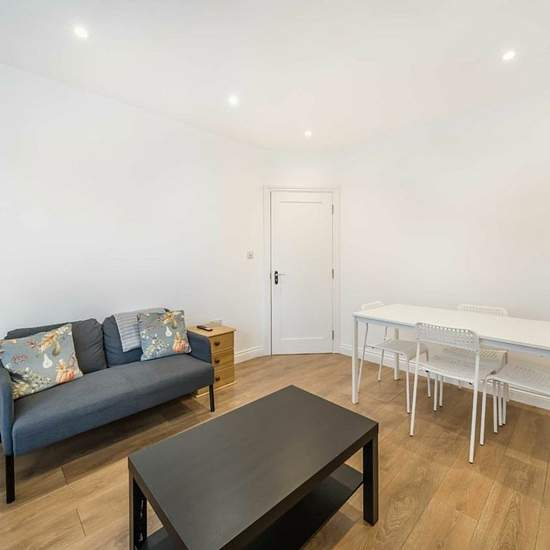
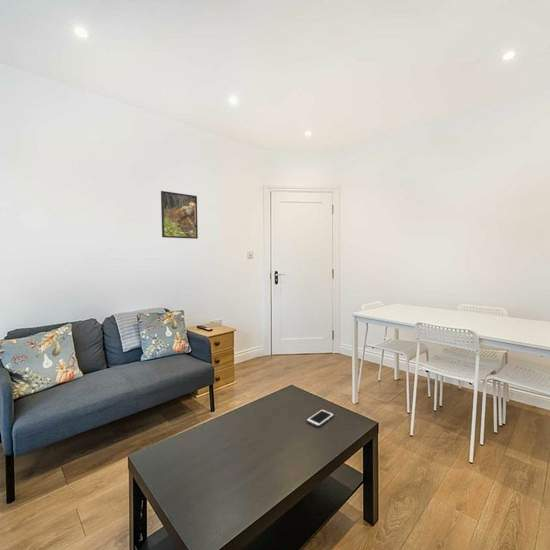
+ cell phone (320, 417)
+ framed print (180, 215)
